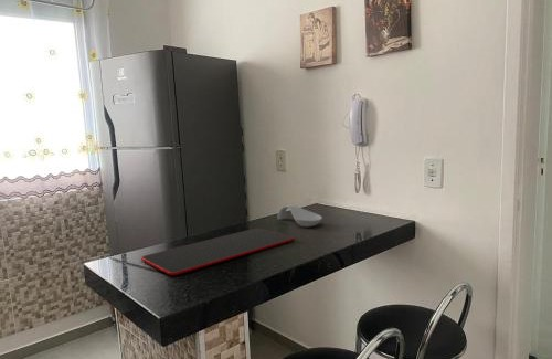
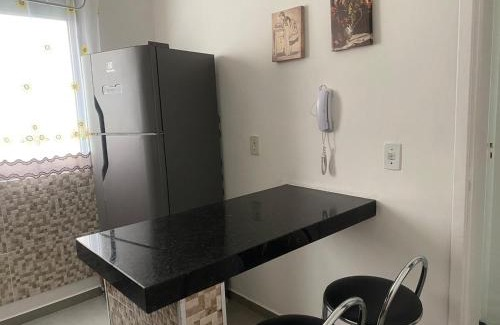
- cutting board (222, 247)
- spoon rest (298, 214)
